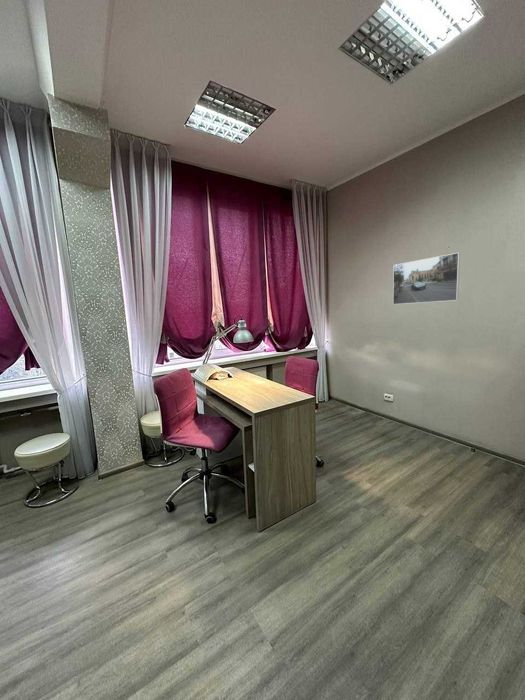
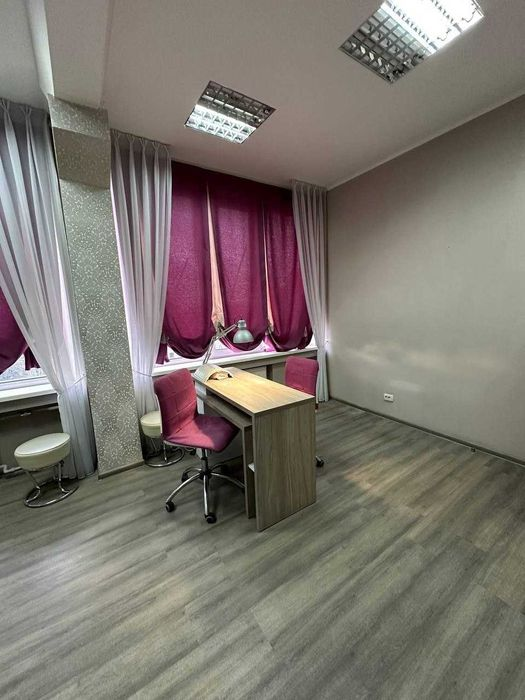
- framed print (423, 281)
